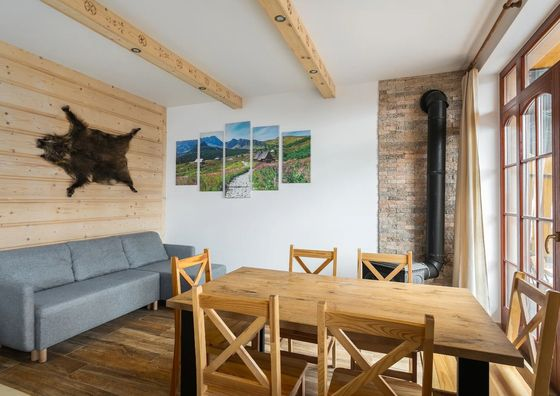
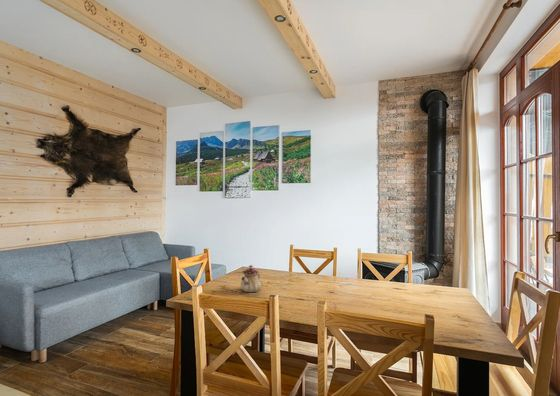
+ teapot (251, 277)
